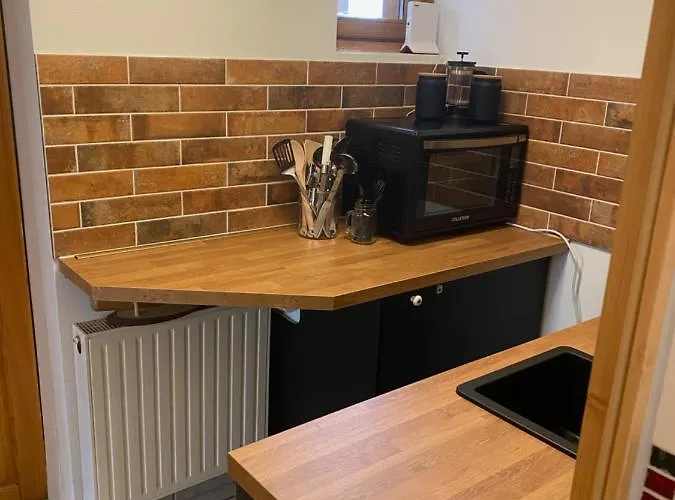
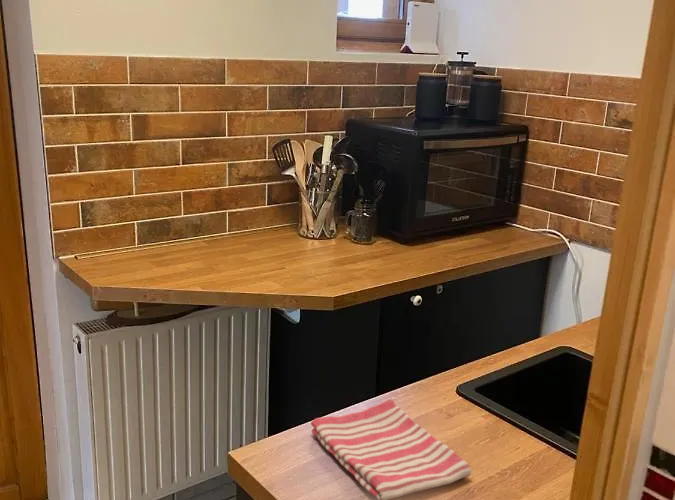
+ dish towel (387, 446)
